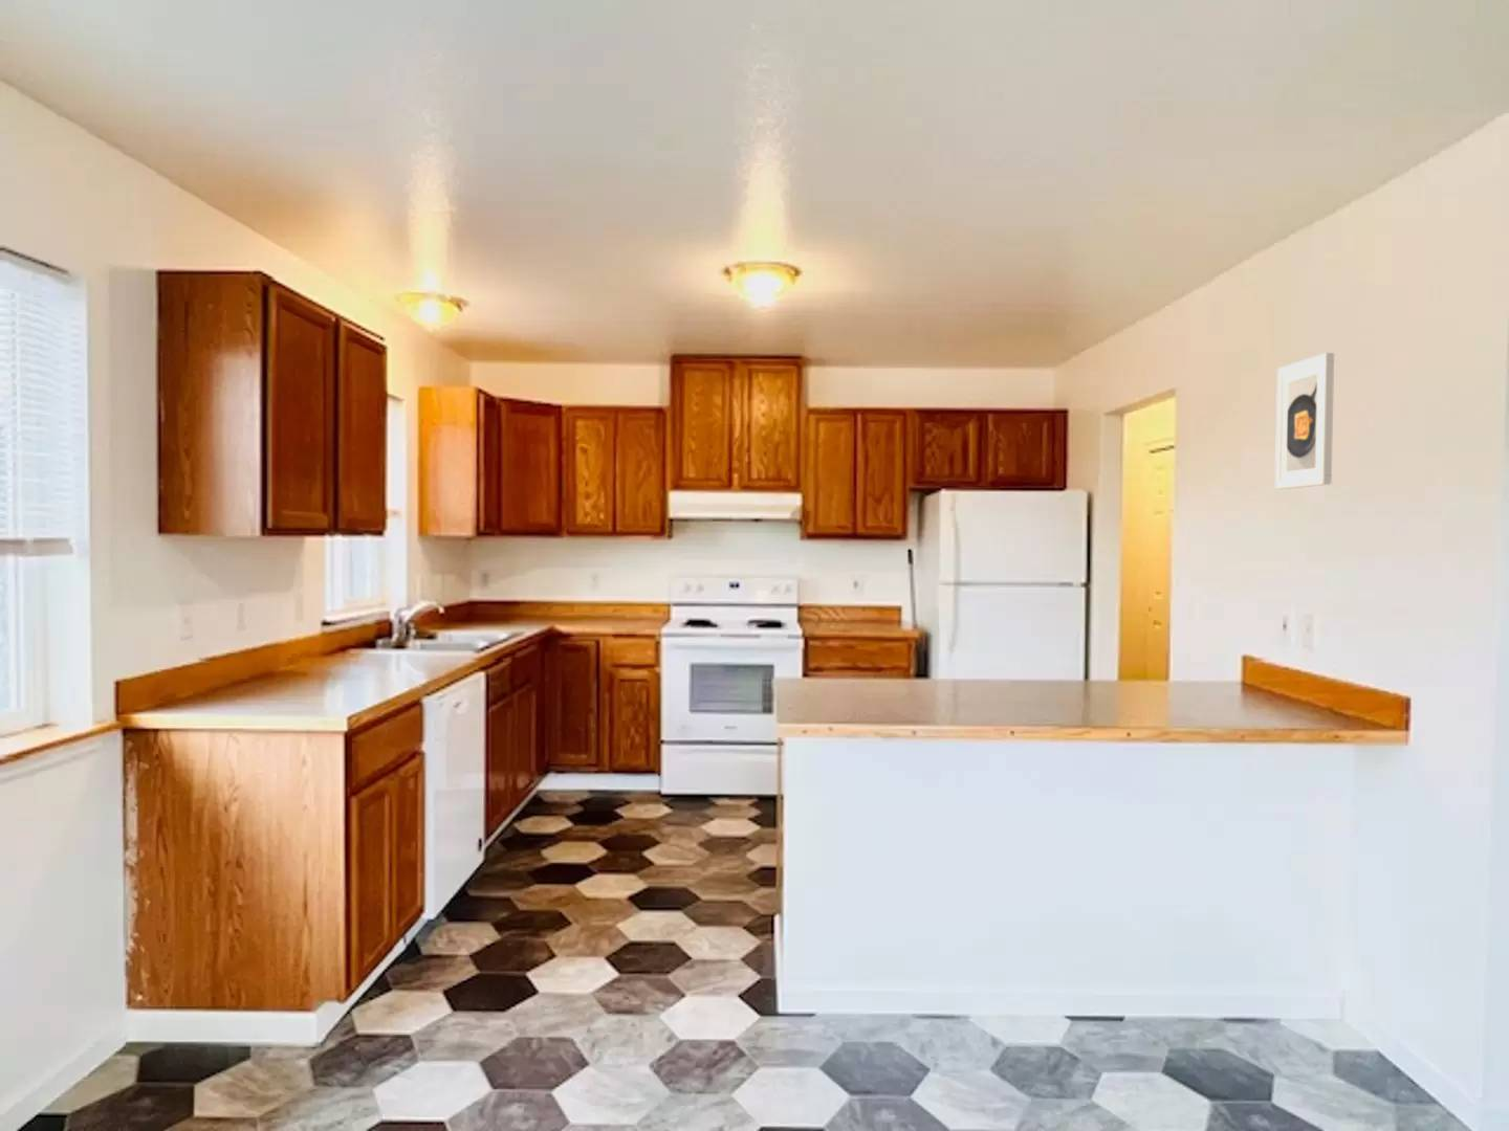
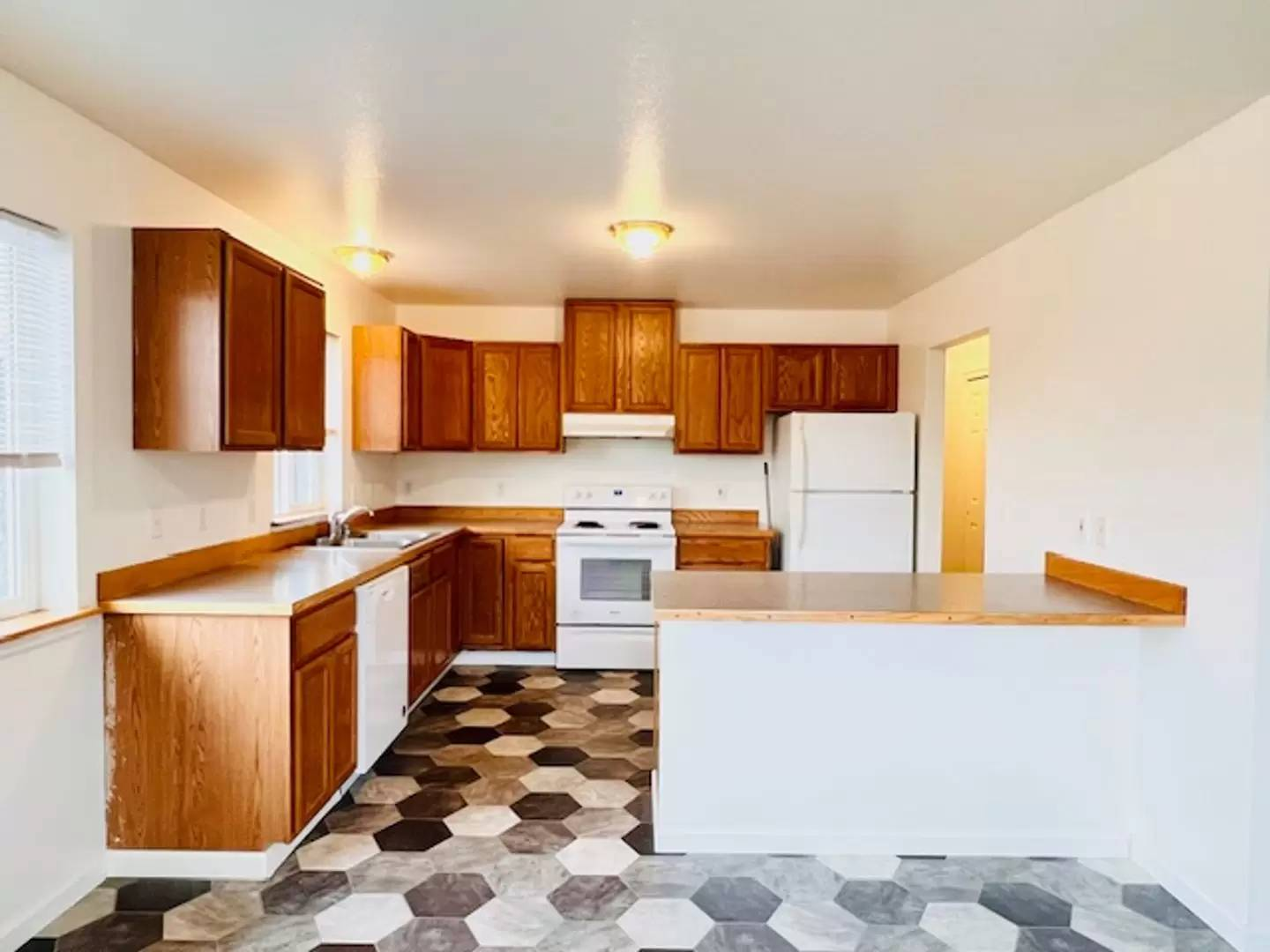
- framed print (1302, 423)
